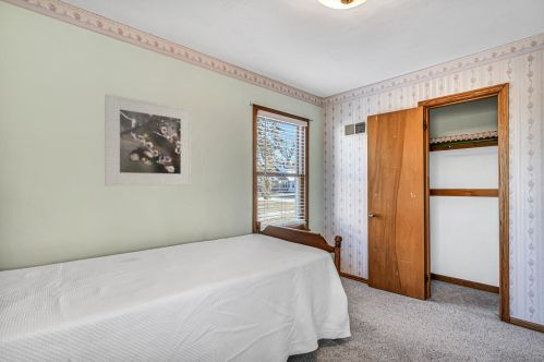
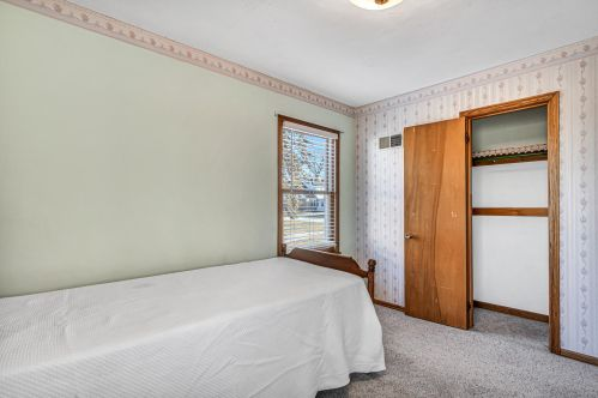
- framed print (152, 143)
